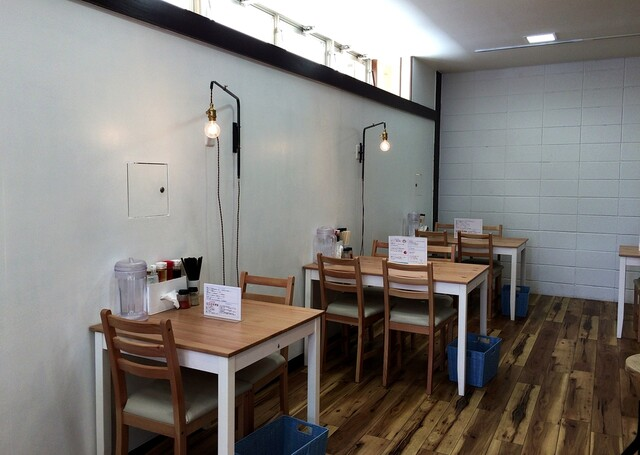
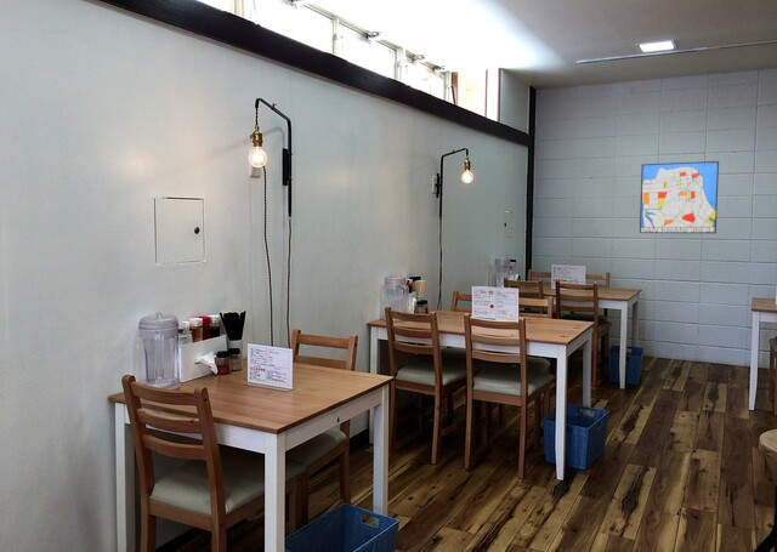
+ wall art (677, 198)
